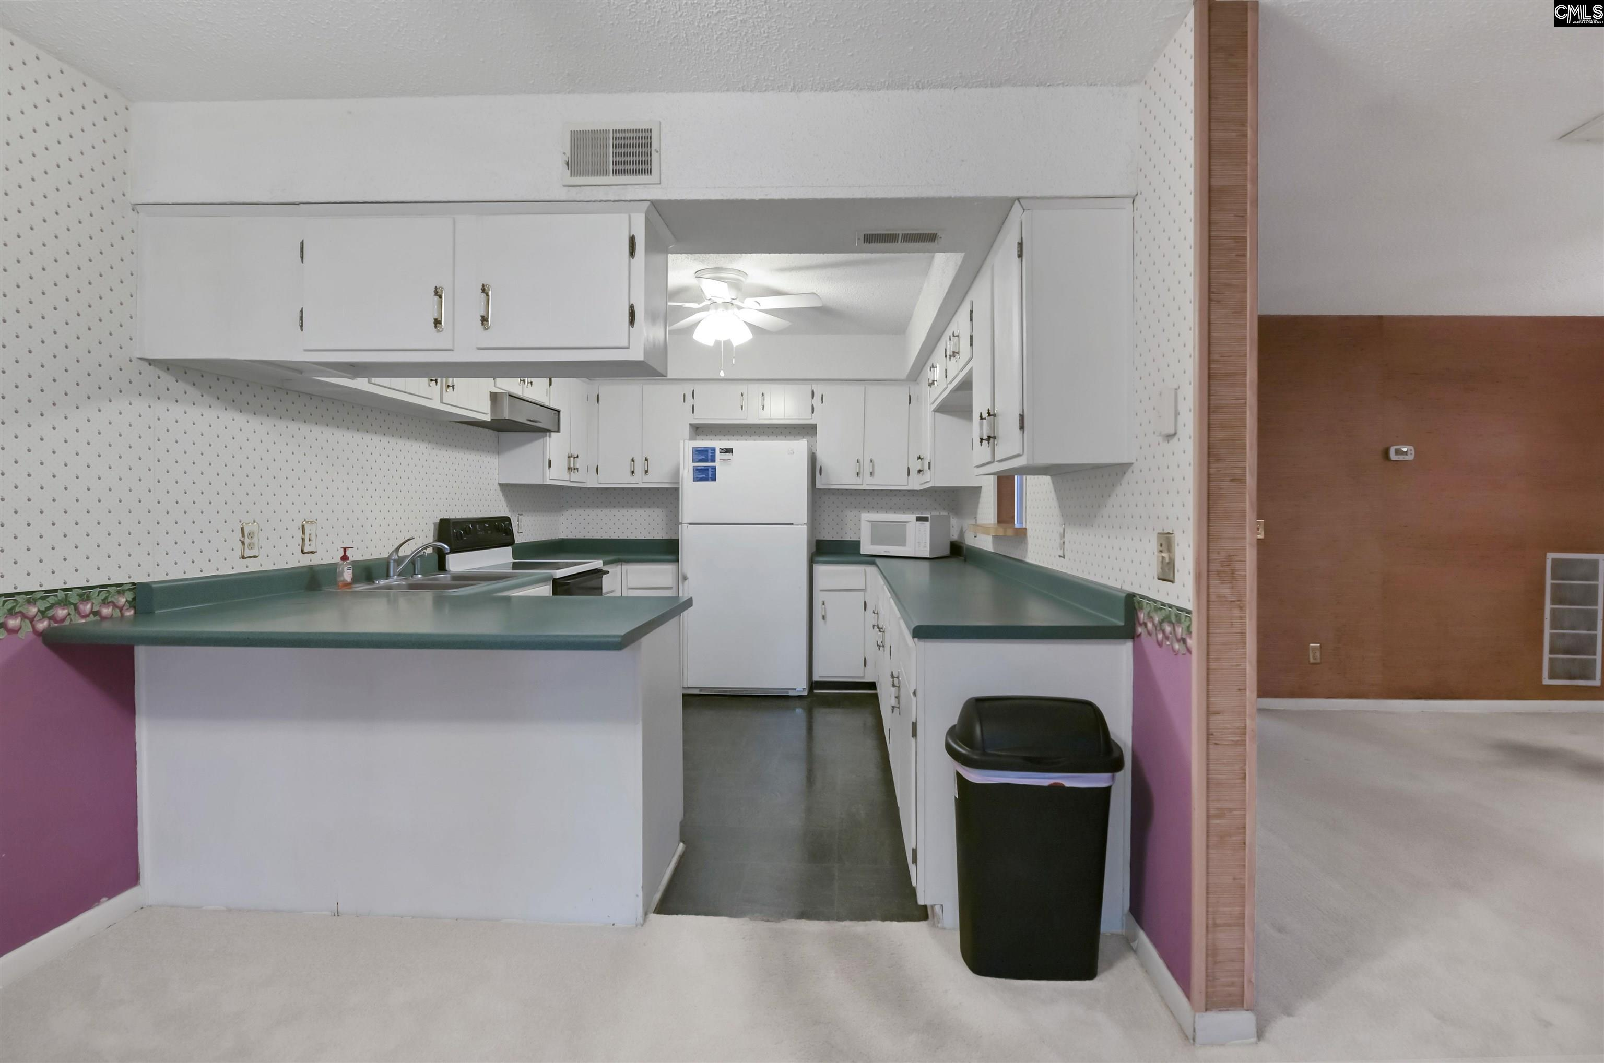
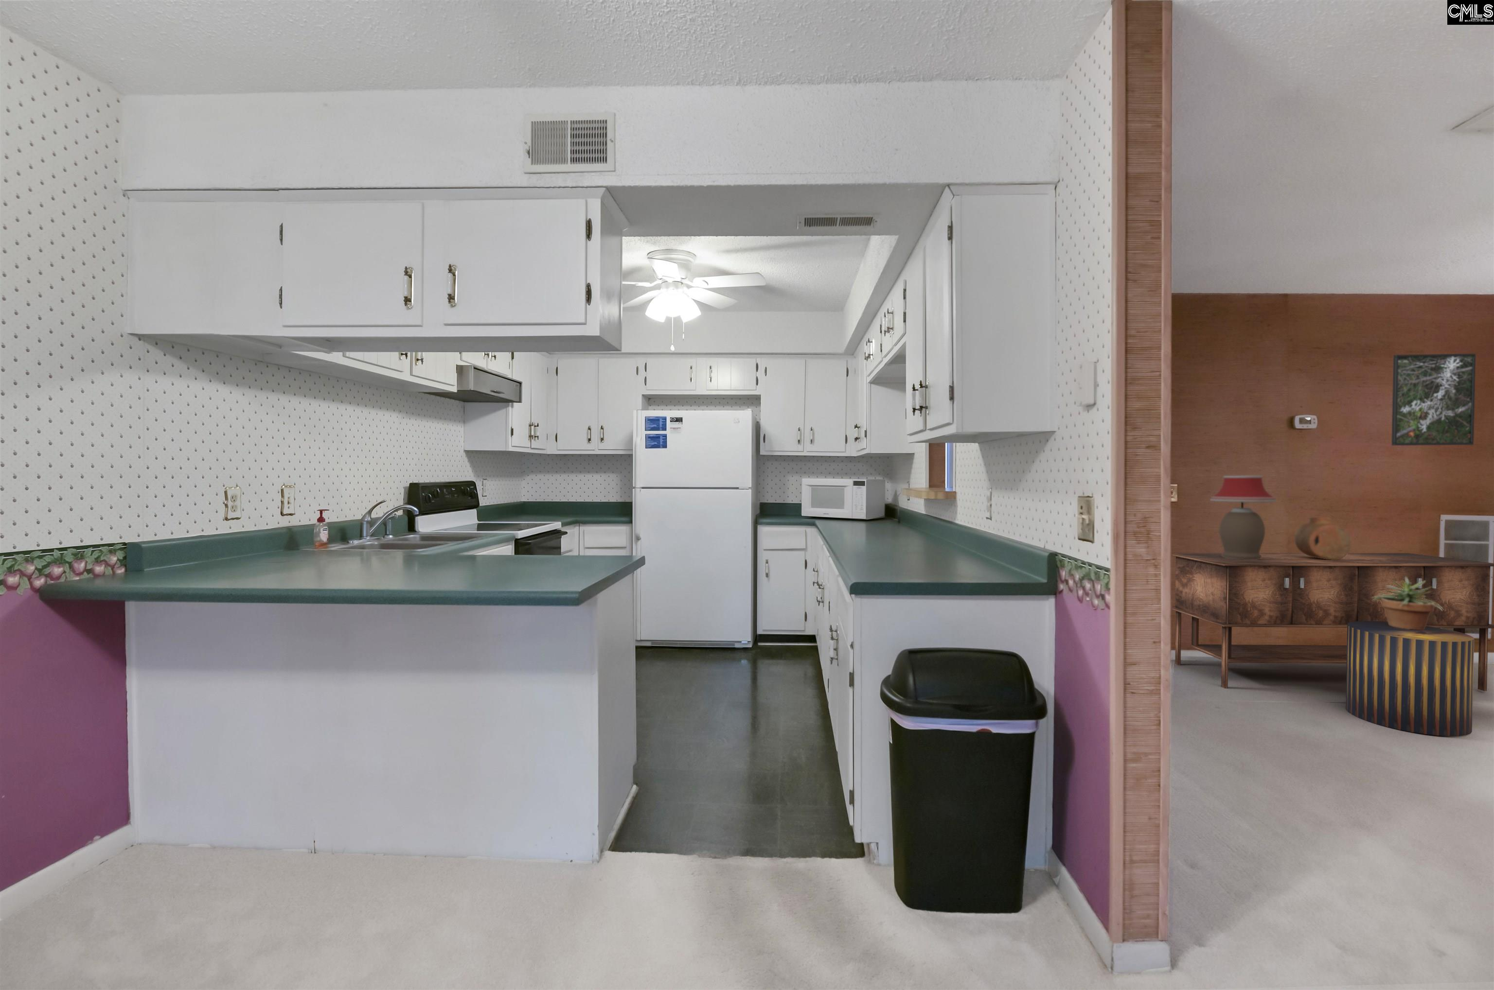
+ potted plant (1409, 602)
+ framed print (1433, 400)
+ vase (1319, 537)
+ table lamp (1242, 517)
+ stool (1407, 675)
+ sideboard (1321, 618)
